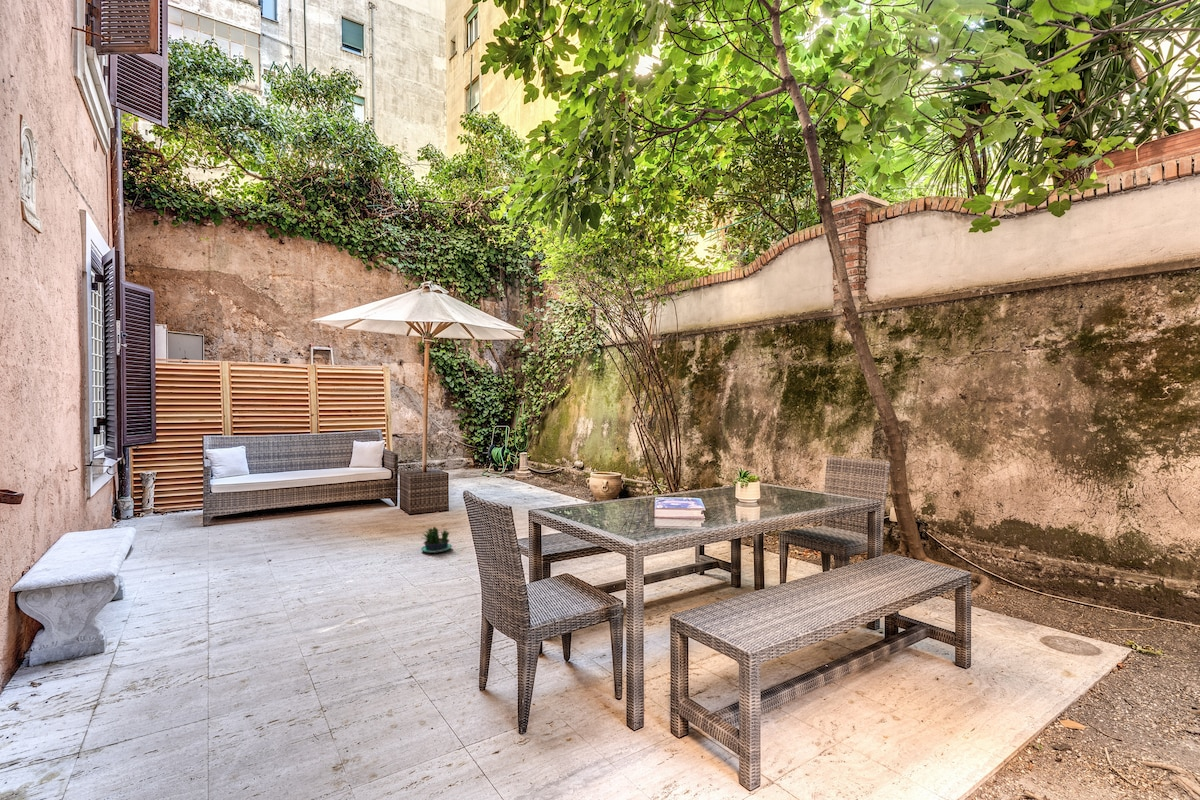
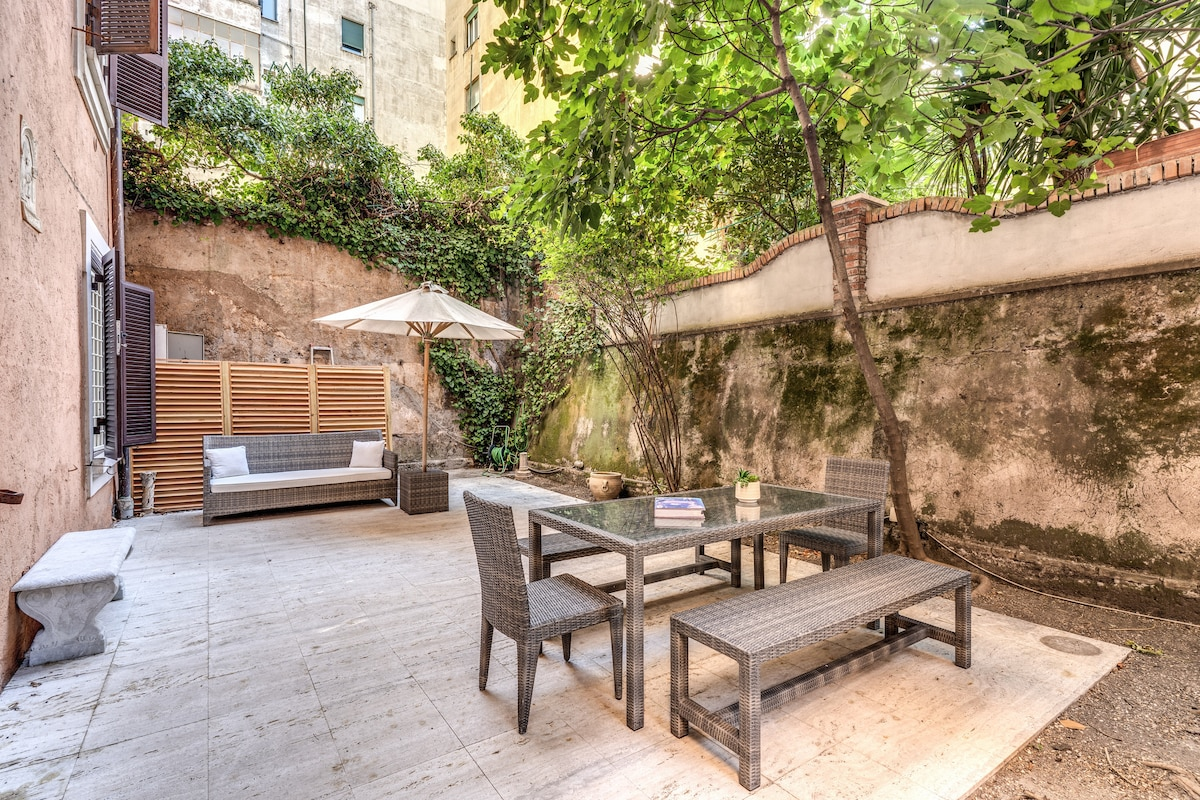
- potted plant (434, 538)
